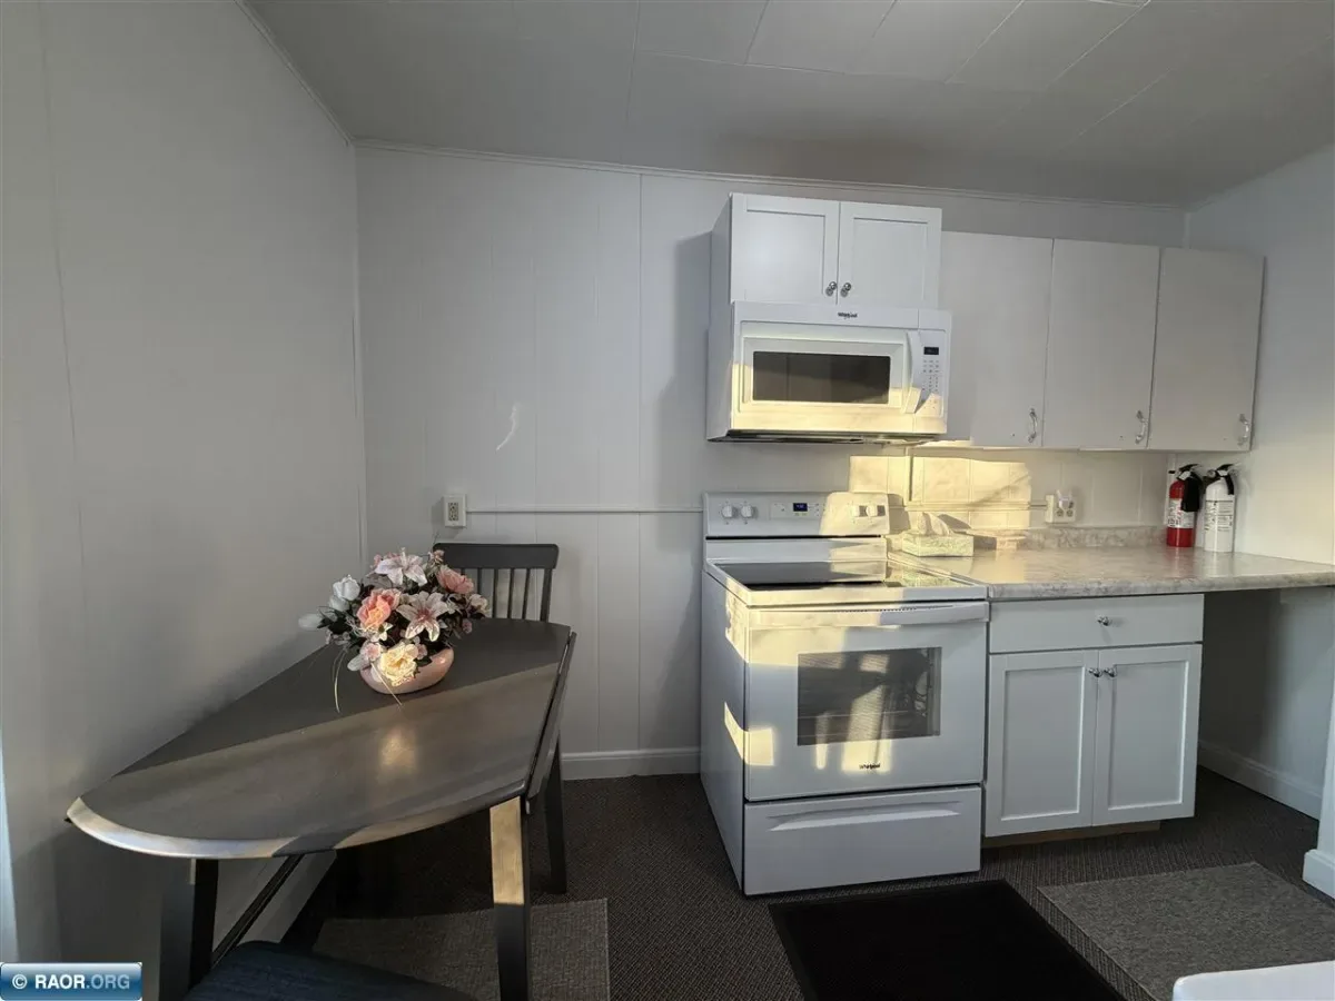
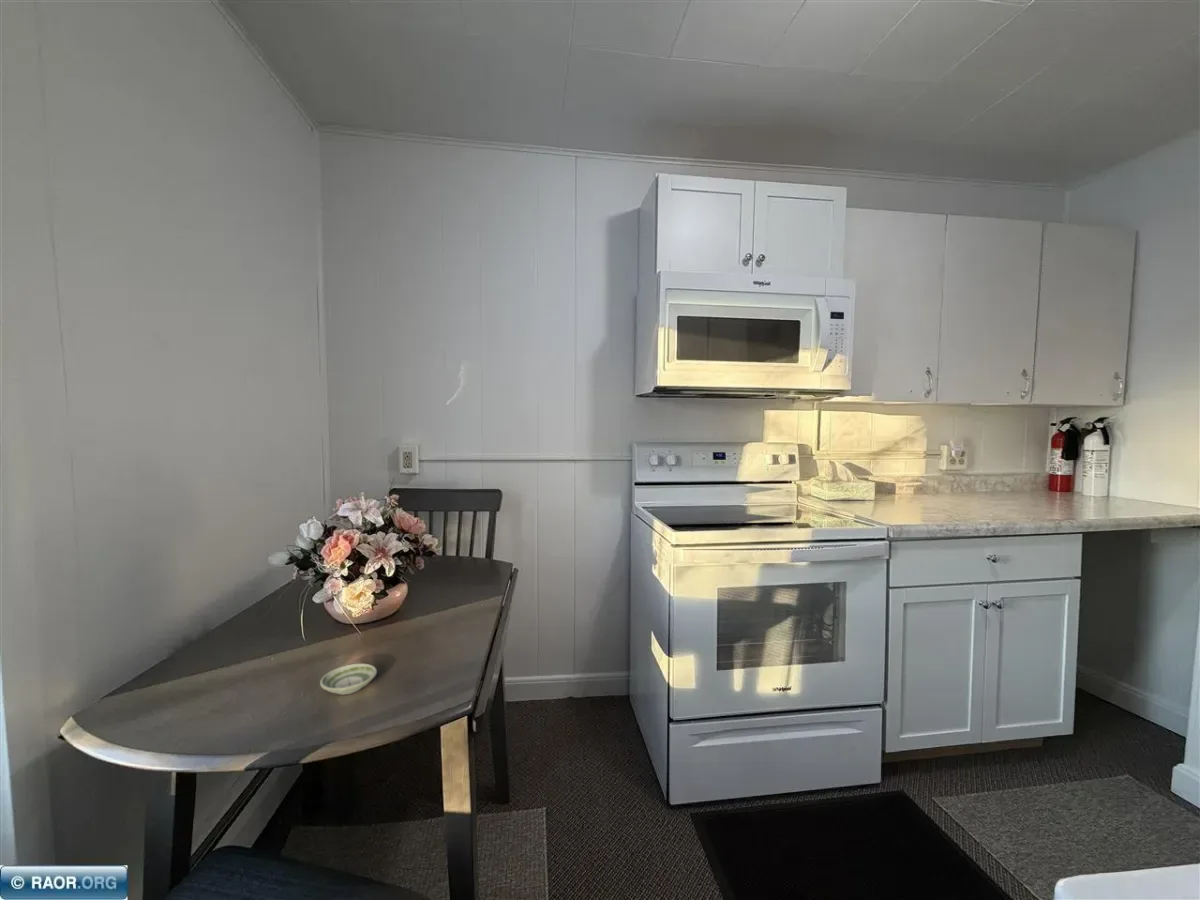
+ saucer (349, 681)
